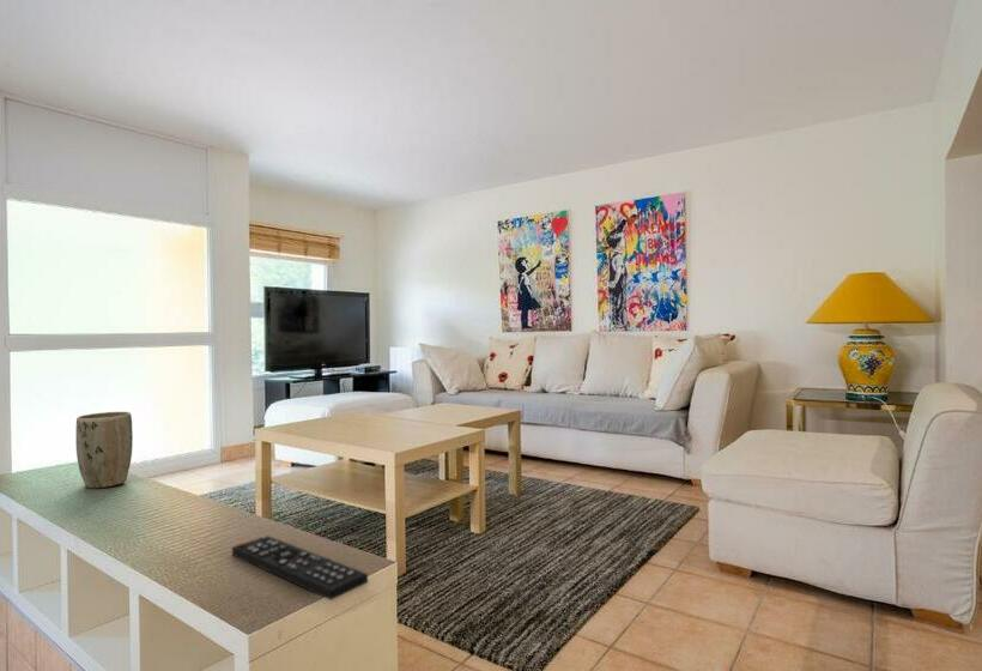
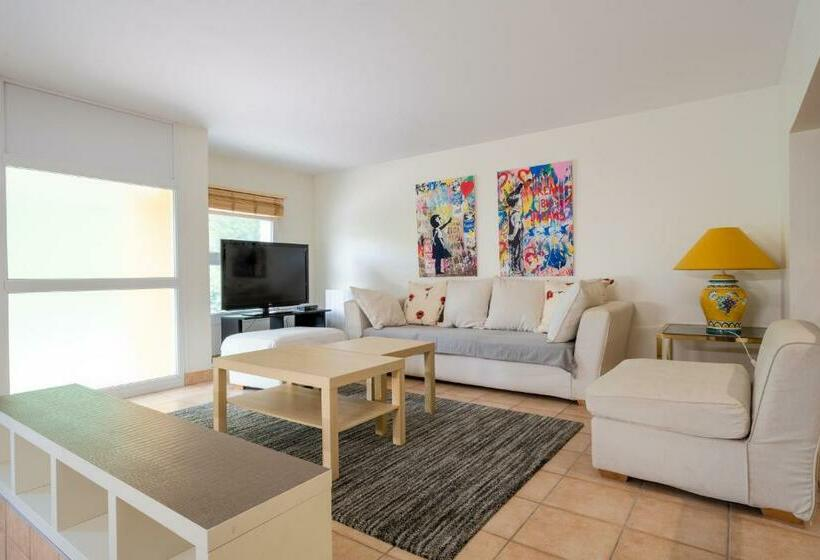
- remote control (295, 562)
- plant pot (104, 448)
